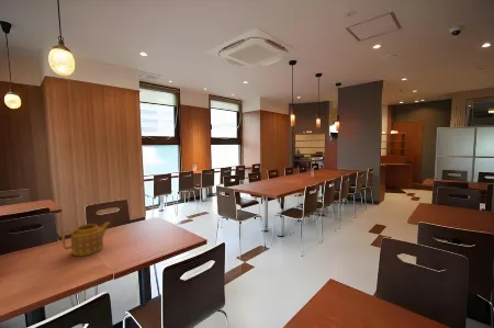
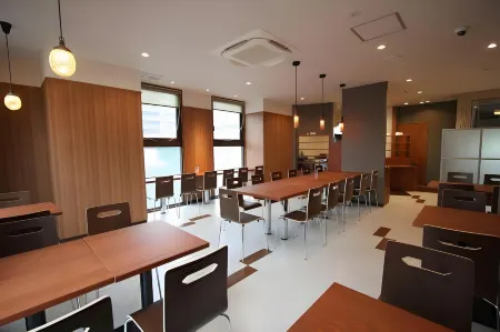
- teapot (88, 237)
